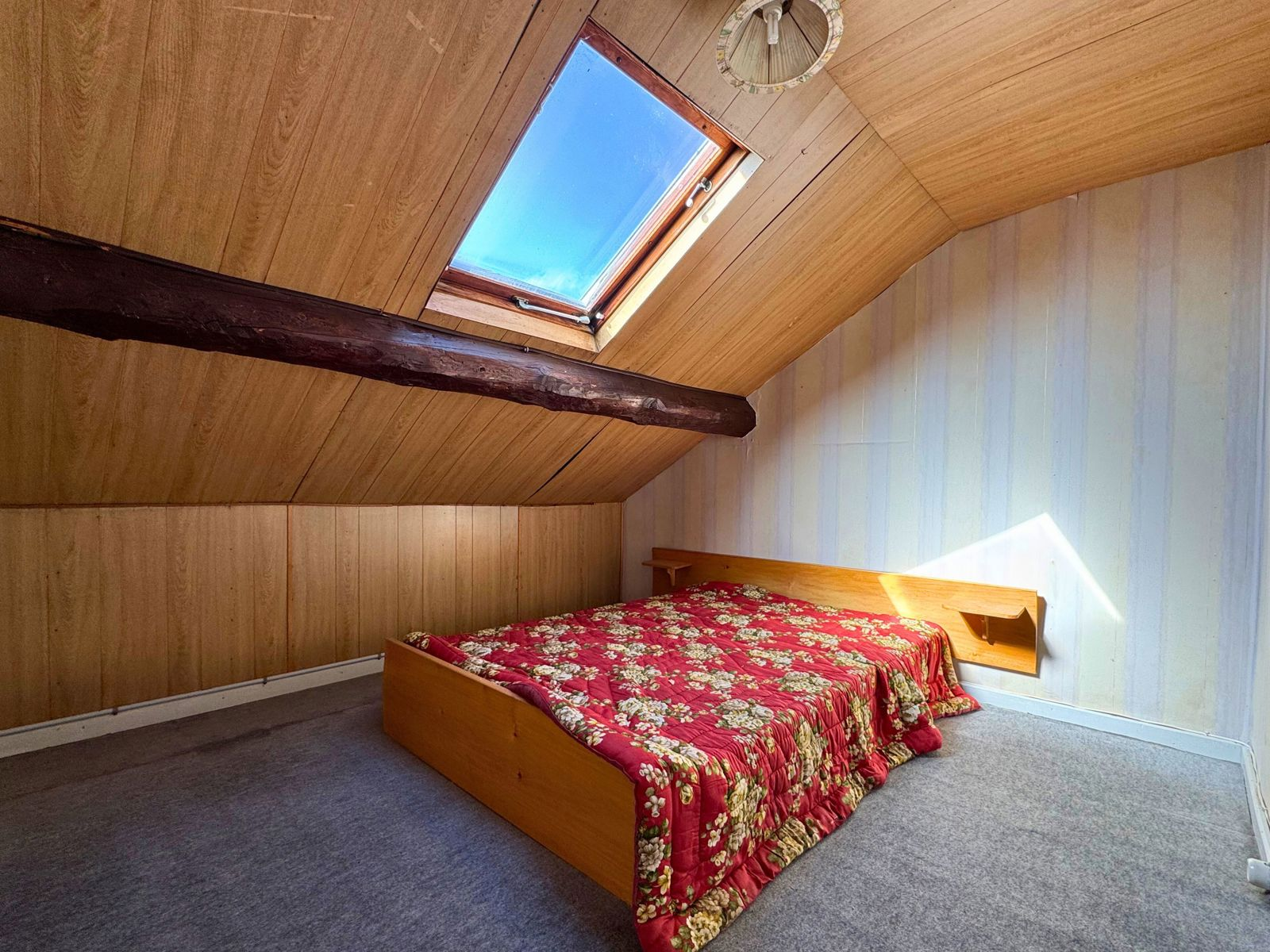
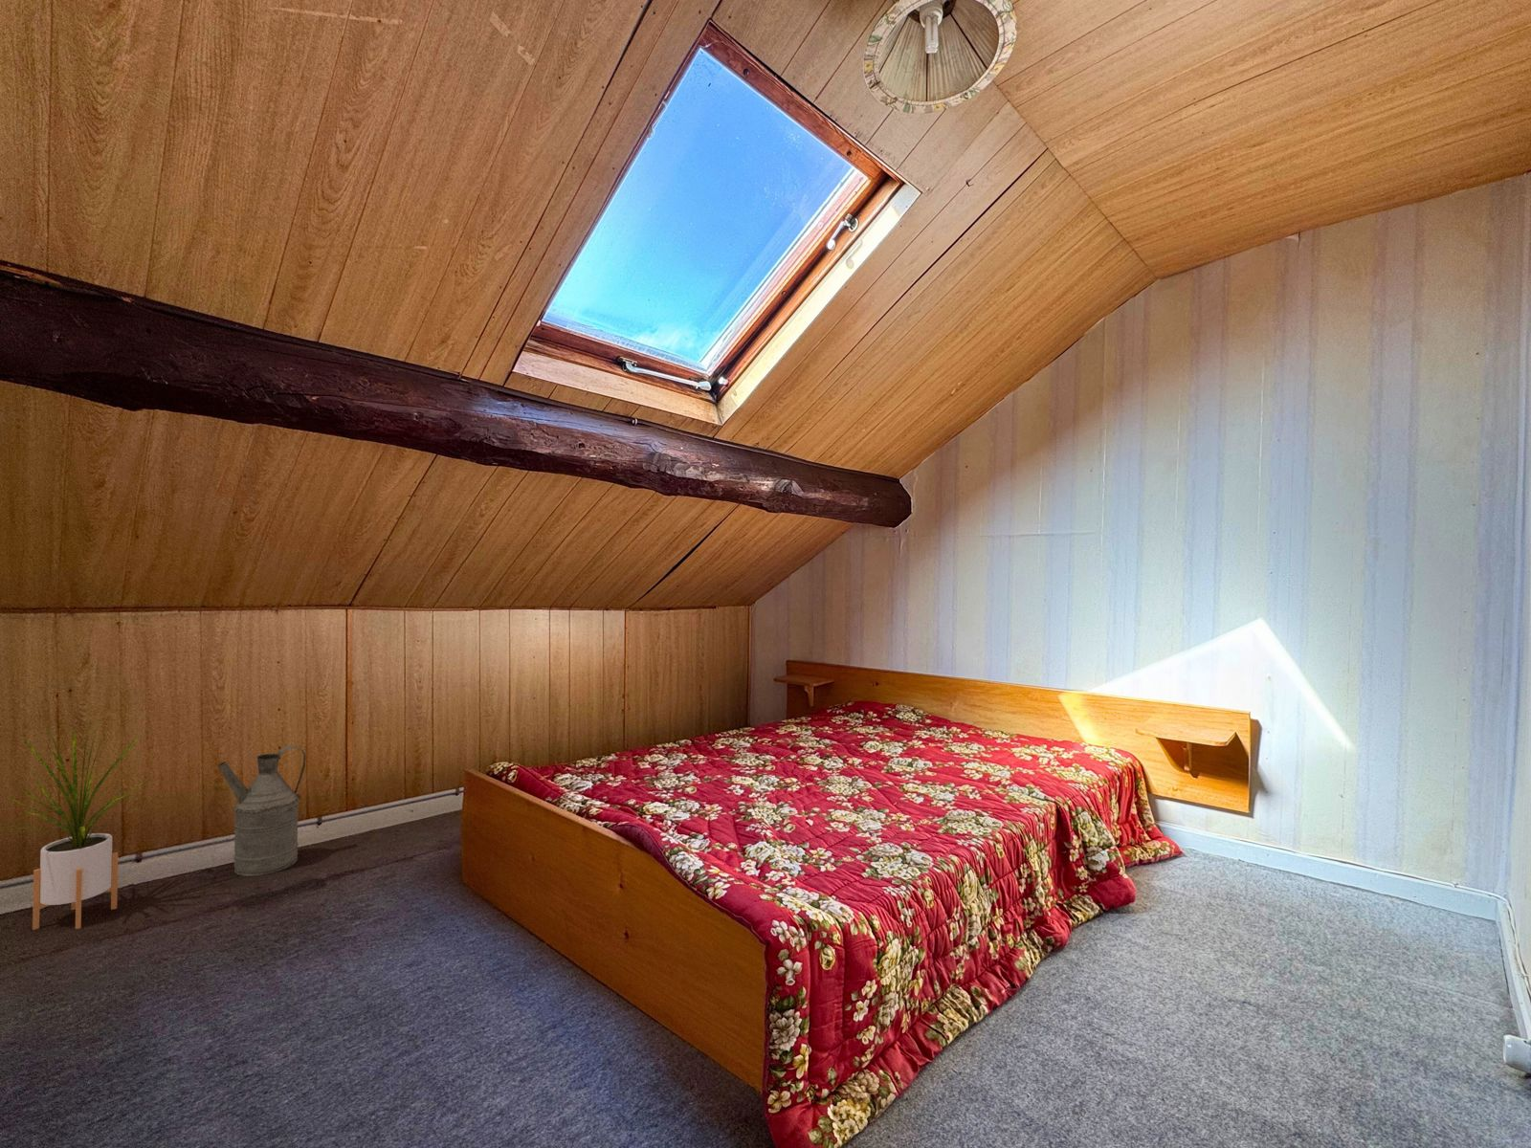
+ watering can (262, 808)
+ house plant (80, 818)
